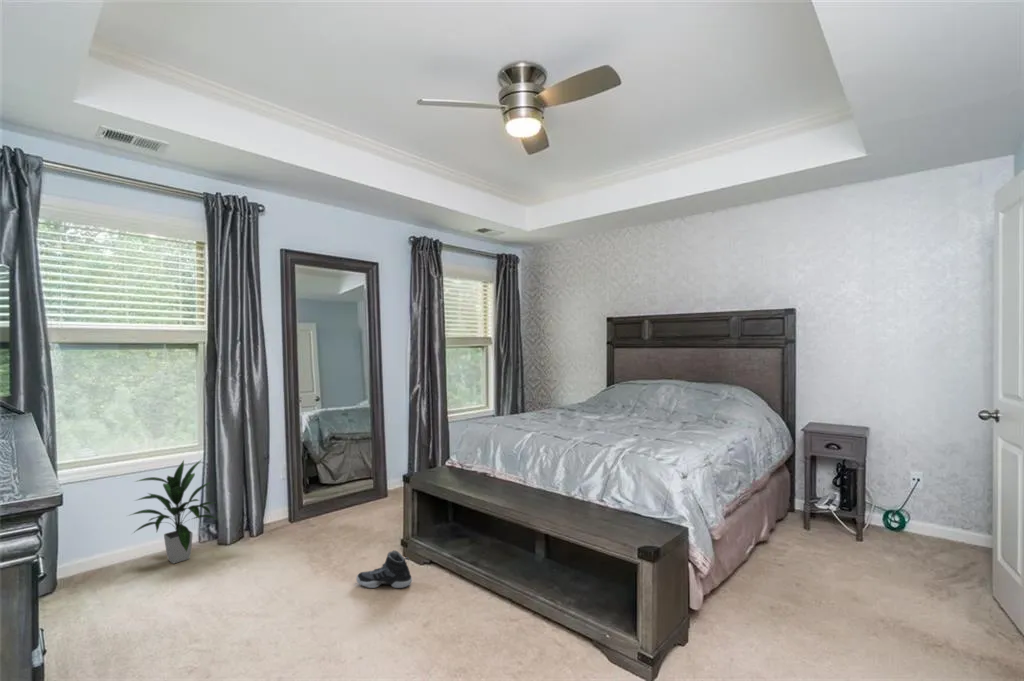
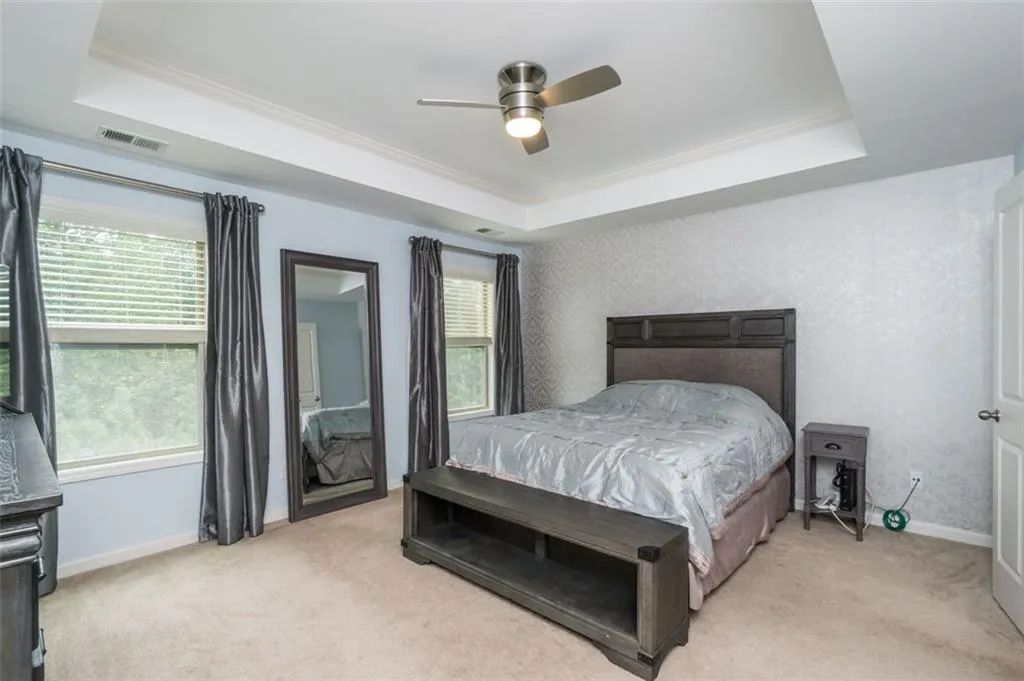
- indoor plant (176, 511)
- sneaker (384, 568)
